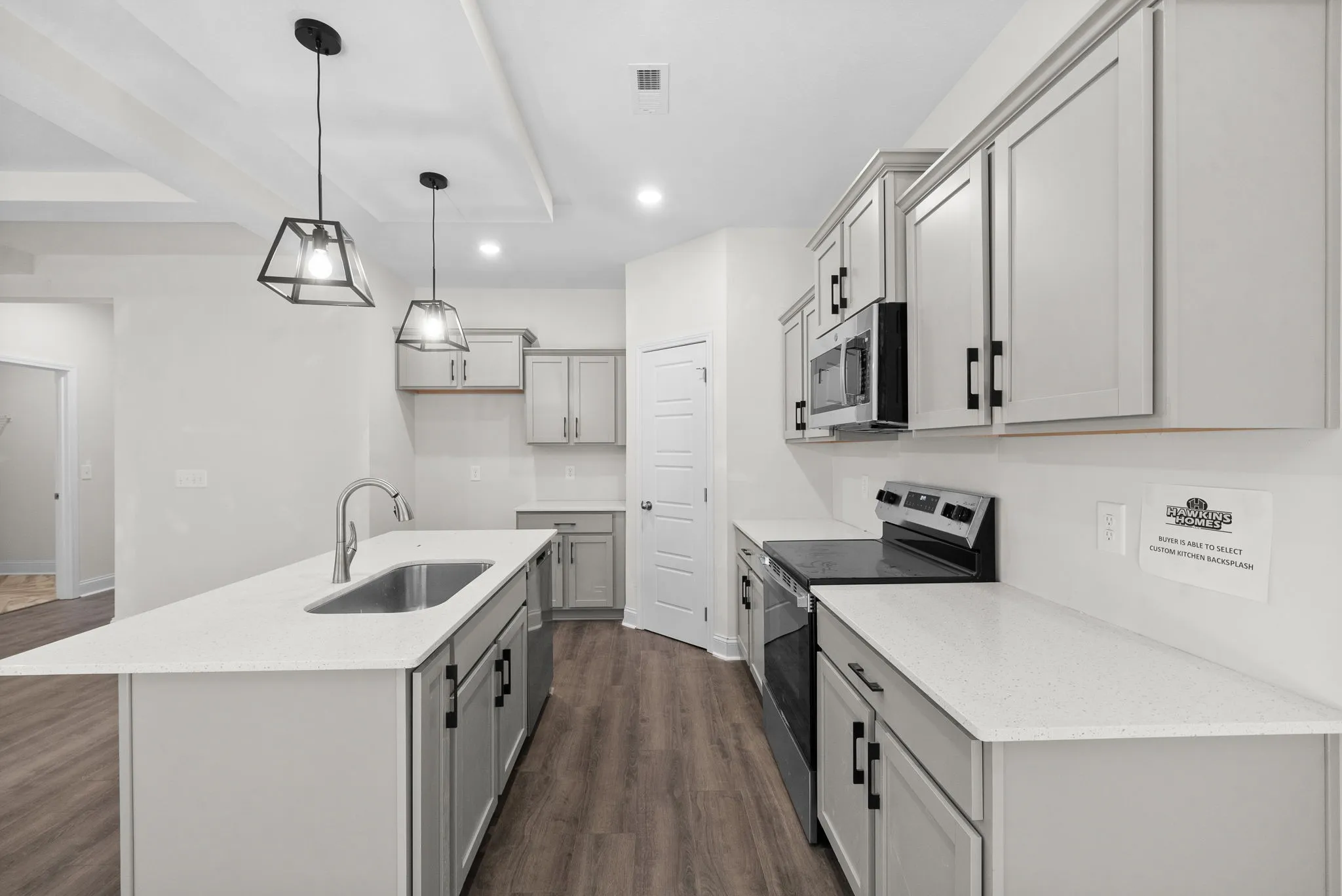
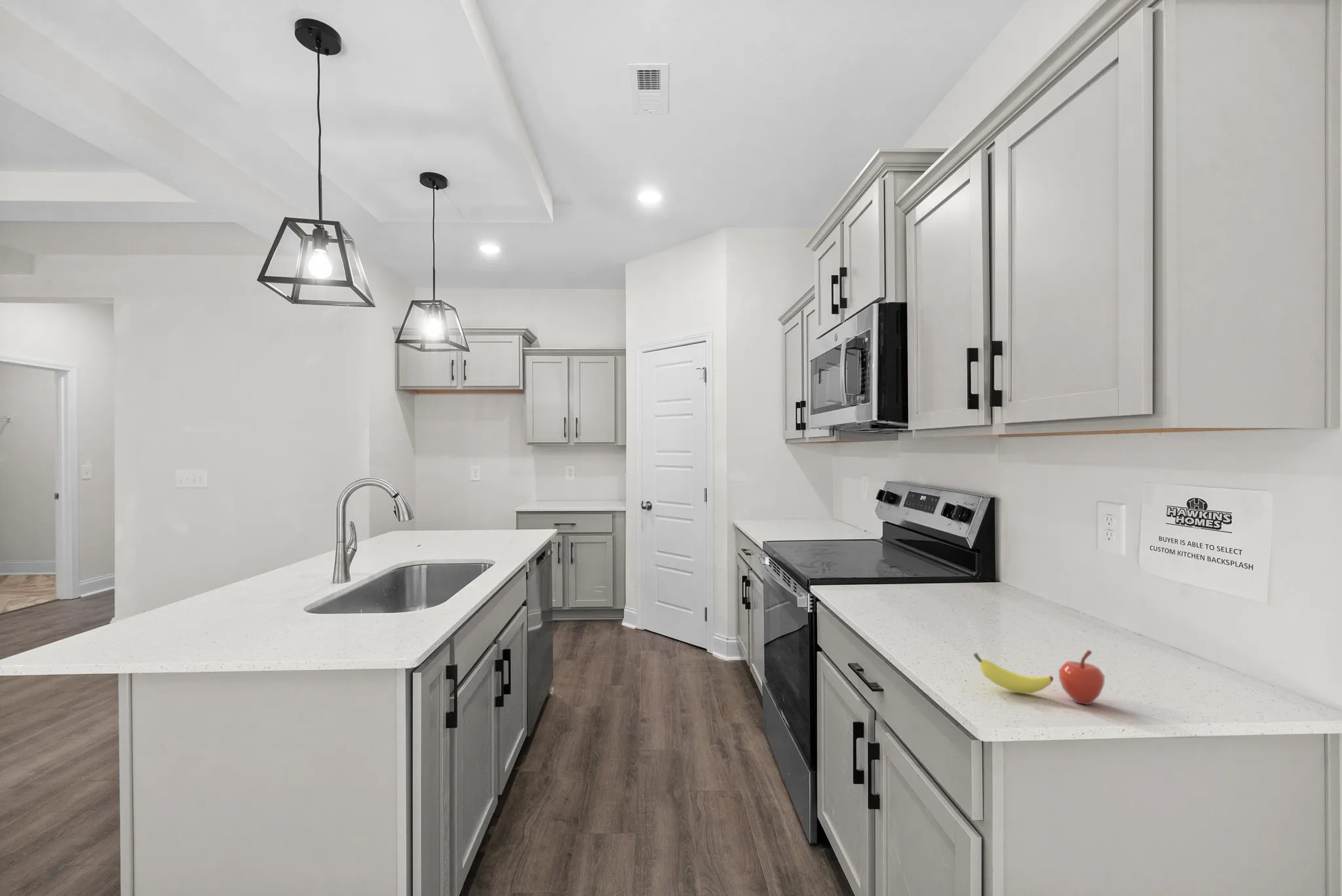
+ fruit (1036, 677)
